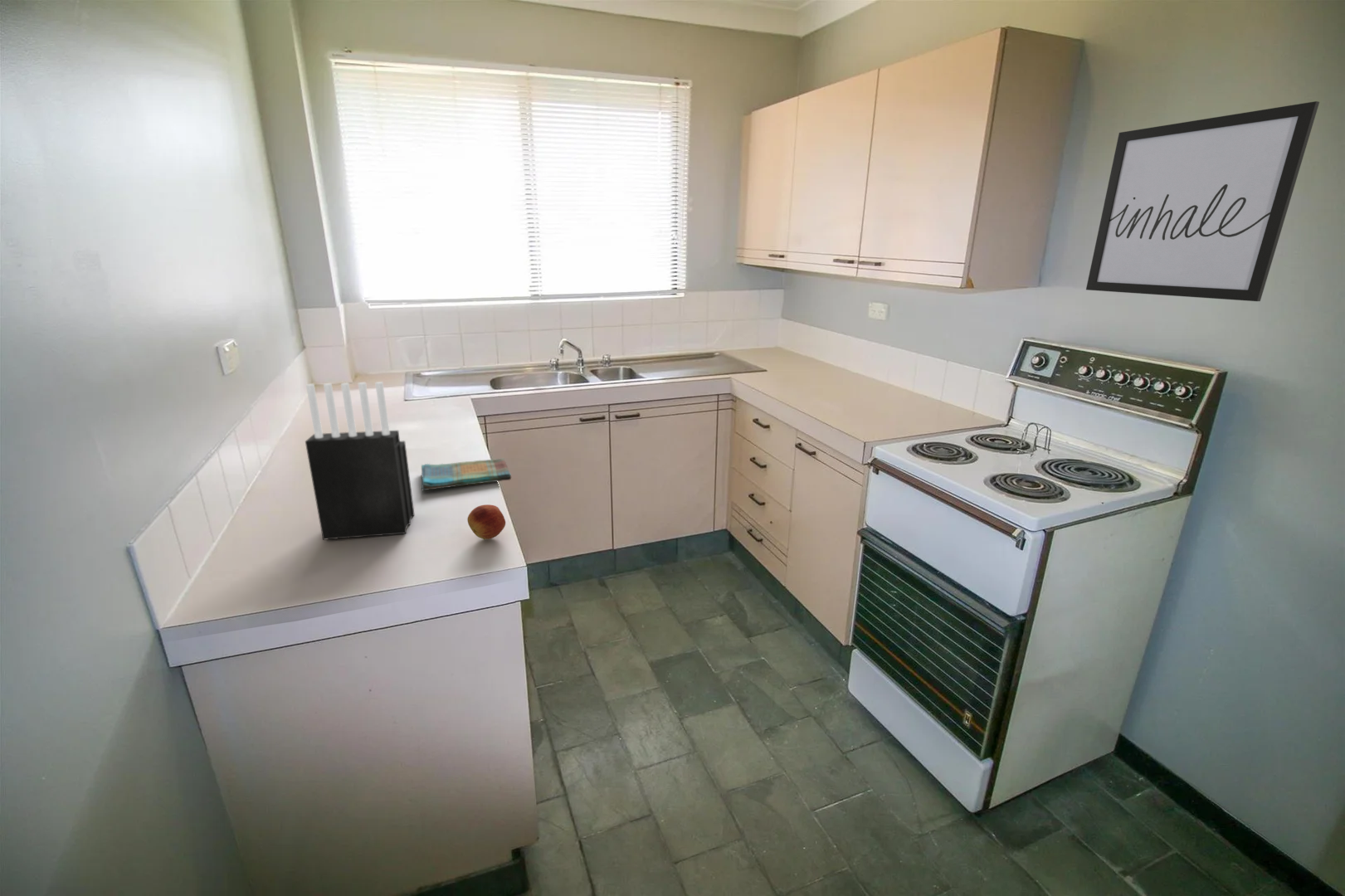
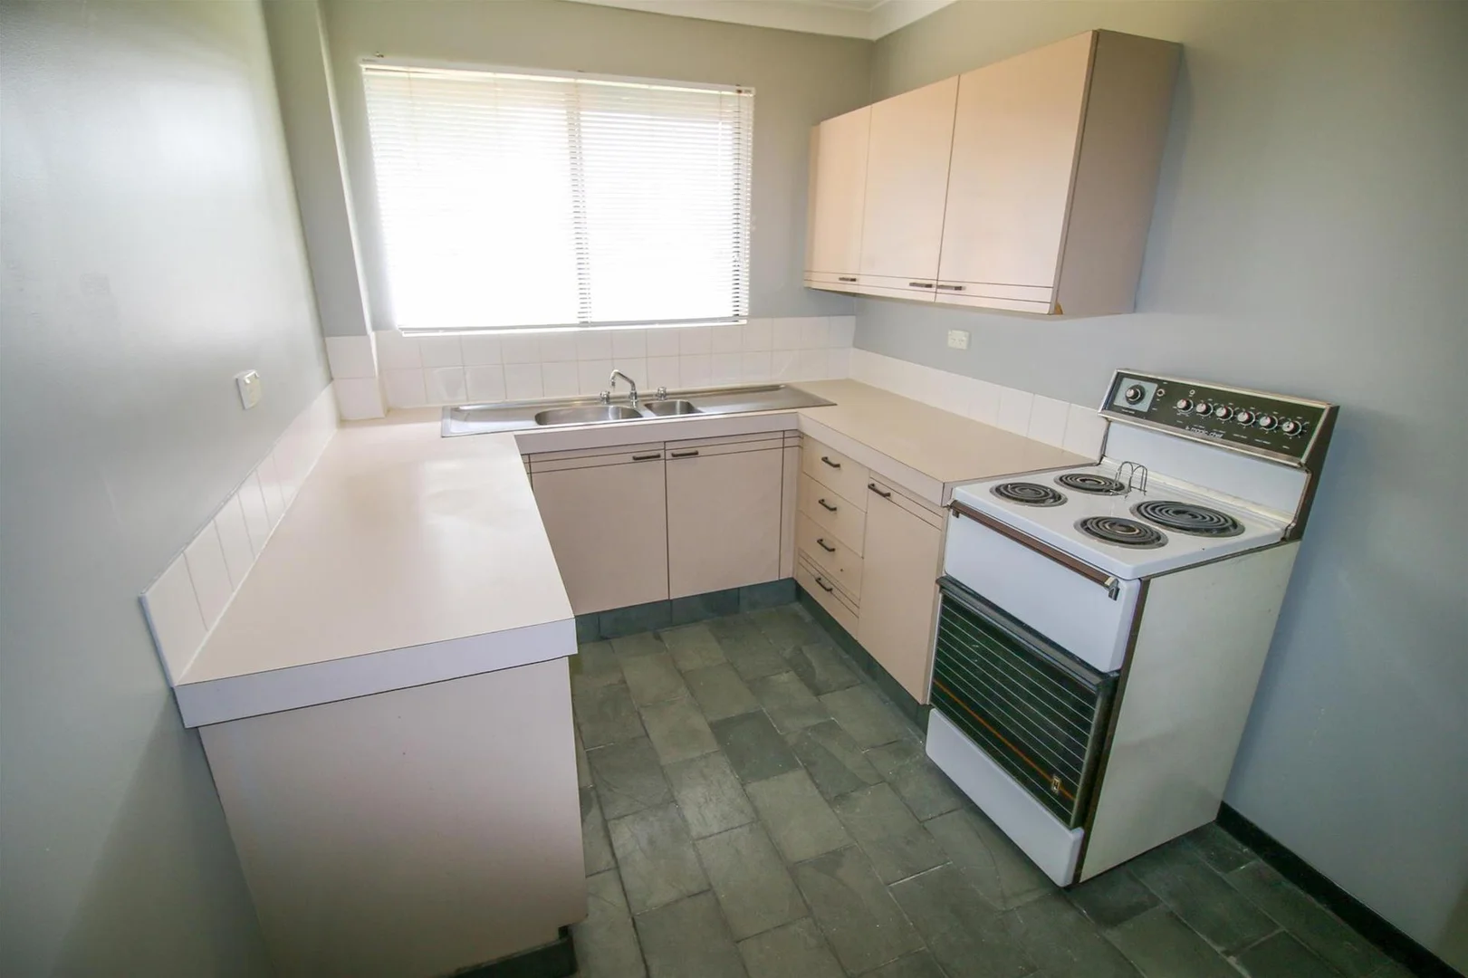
- dish towel (465, 471)
- knife block (361, 455)
- fruit (486, 522)
- wall art (1184, 210)
